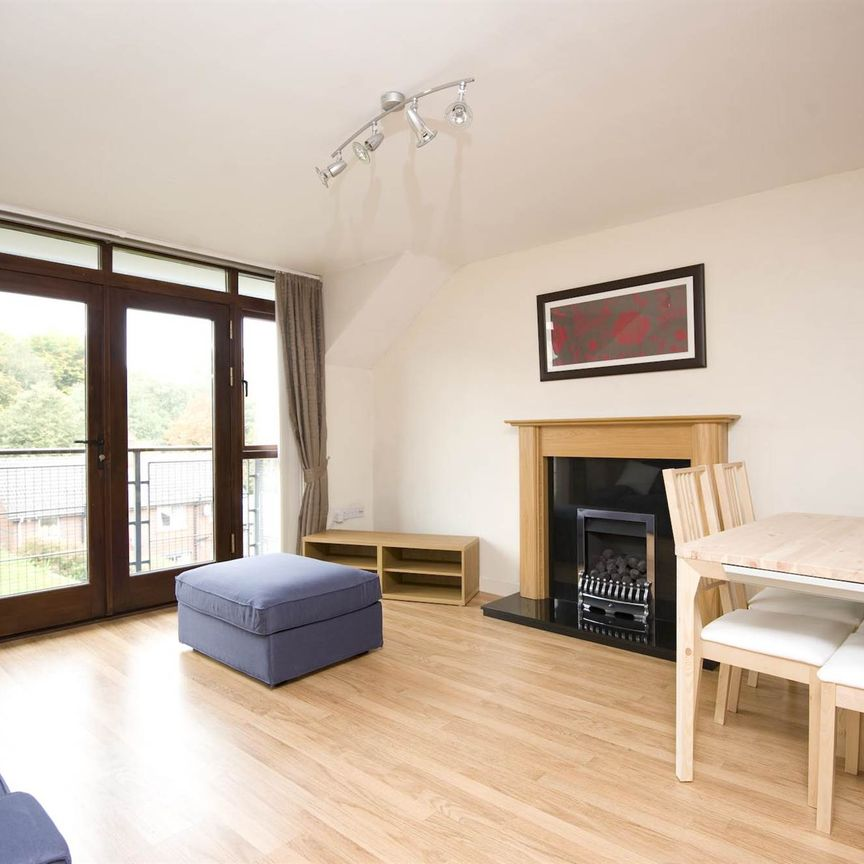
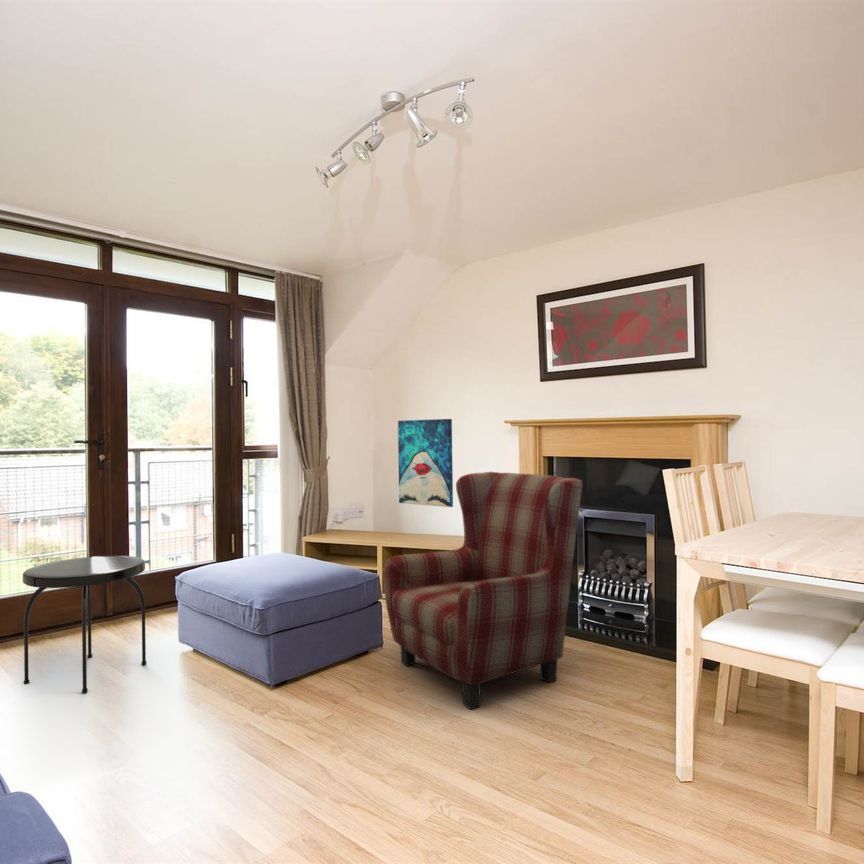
+ side table (85, 619)
+ wall art (424, 462)
+ armchair (482, 574)
